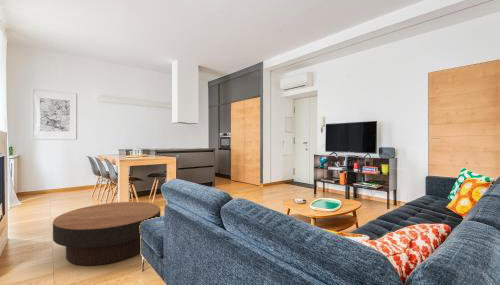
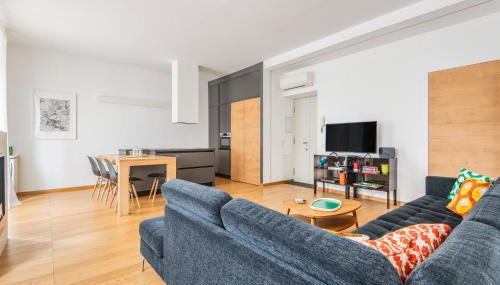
- coffee table (111, 230)
